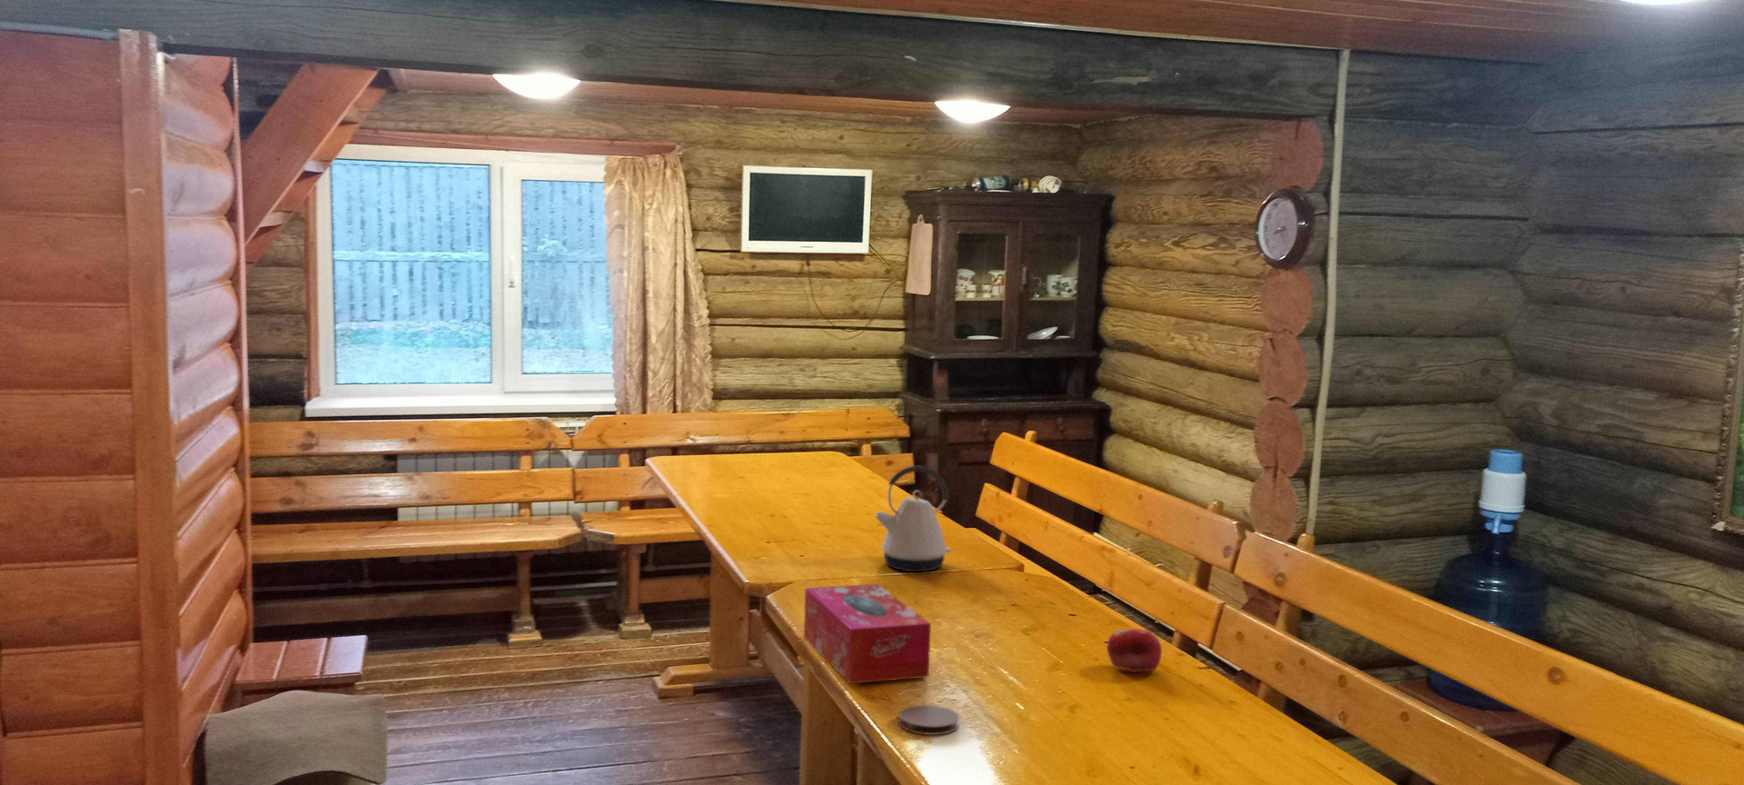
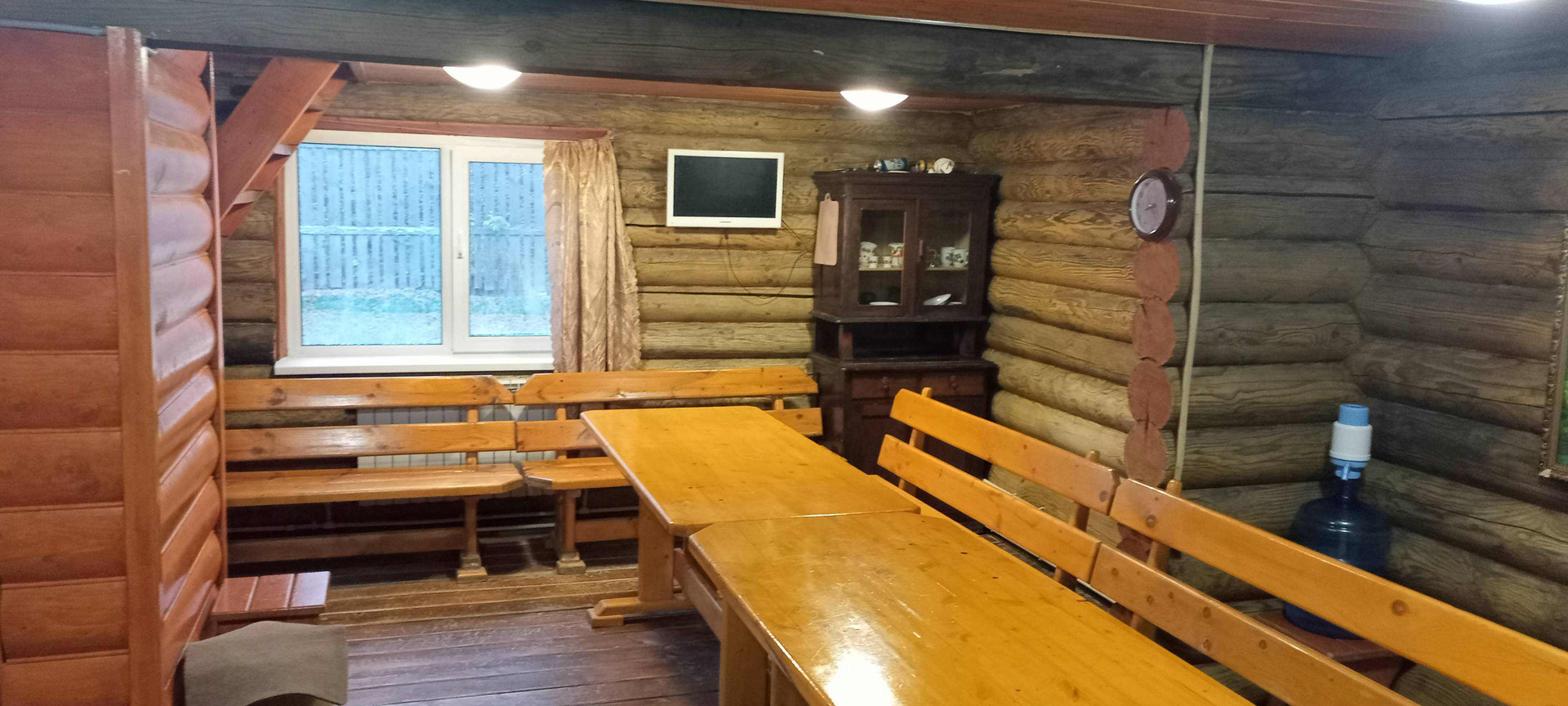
- fruit (1133, 648)
- coaster (929, 718)
- tissue box (864, 630)
- kettle (913, 516)
